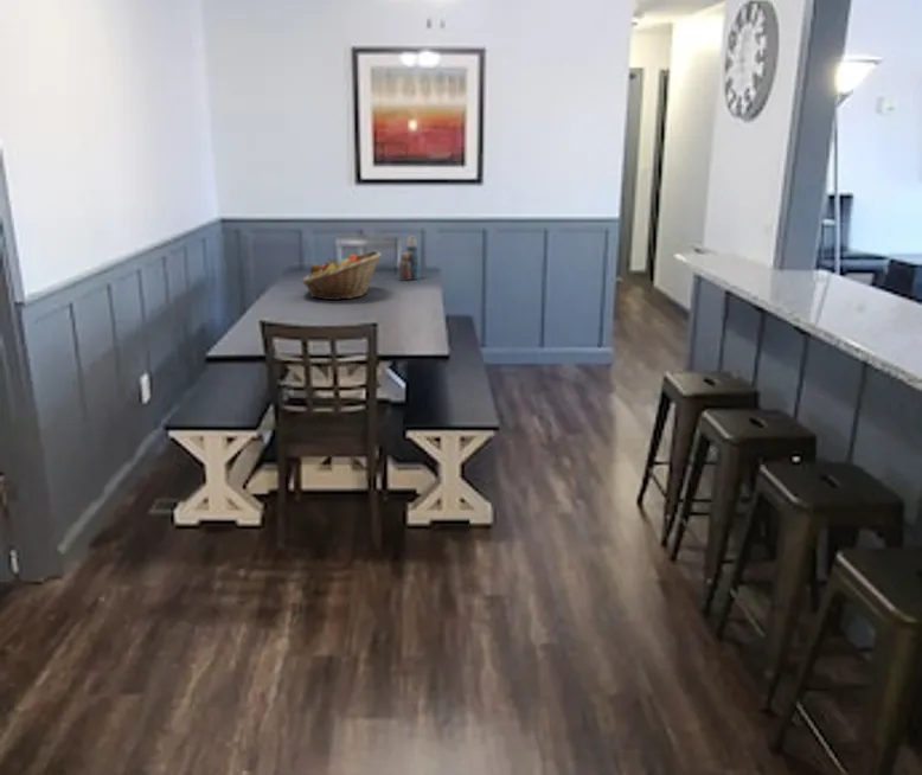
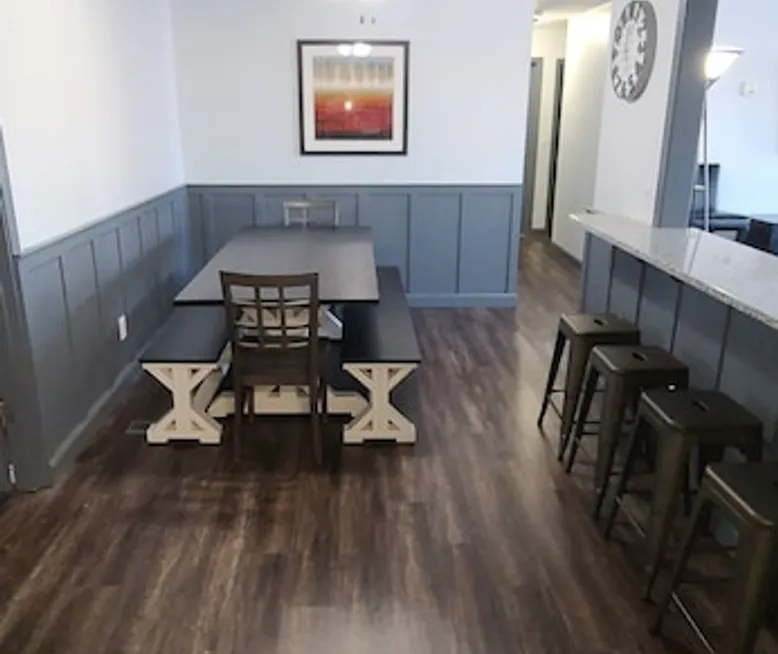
- fruit basket (341, 274)
- bottle (409, 257)
